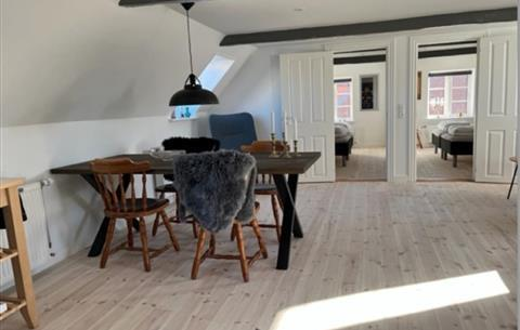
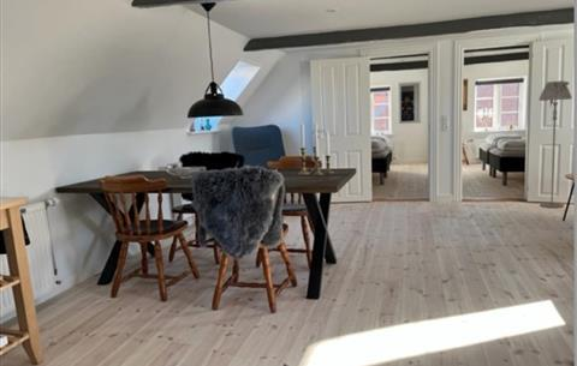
+ floor lamp (553, 144)
